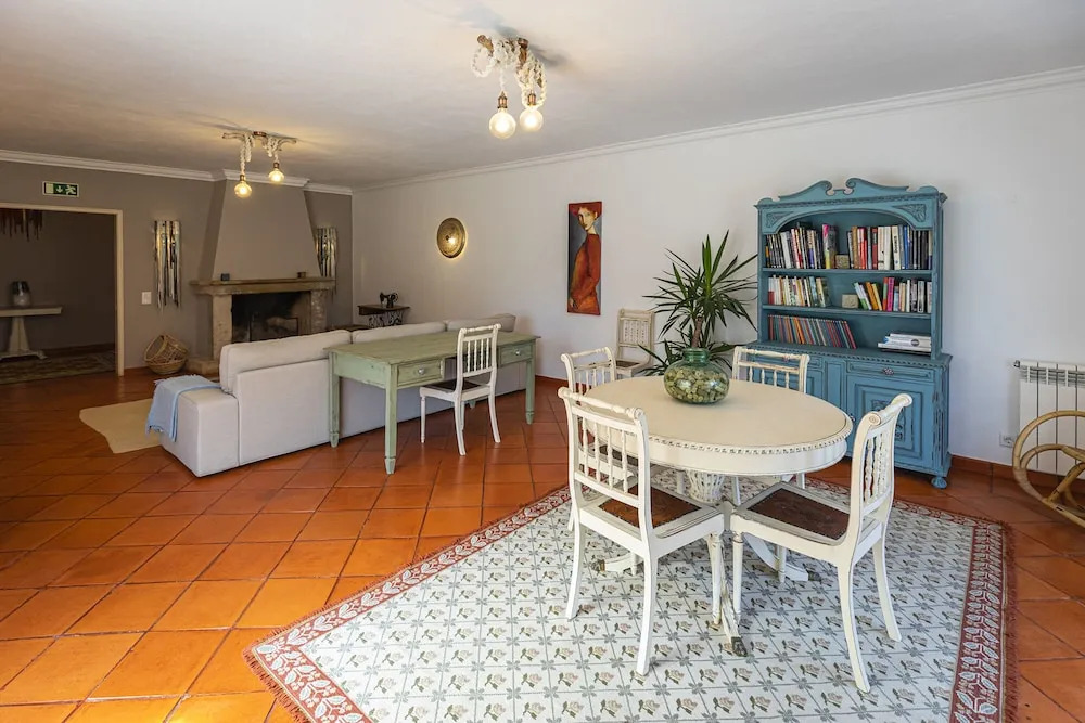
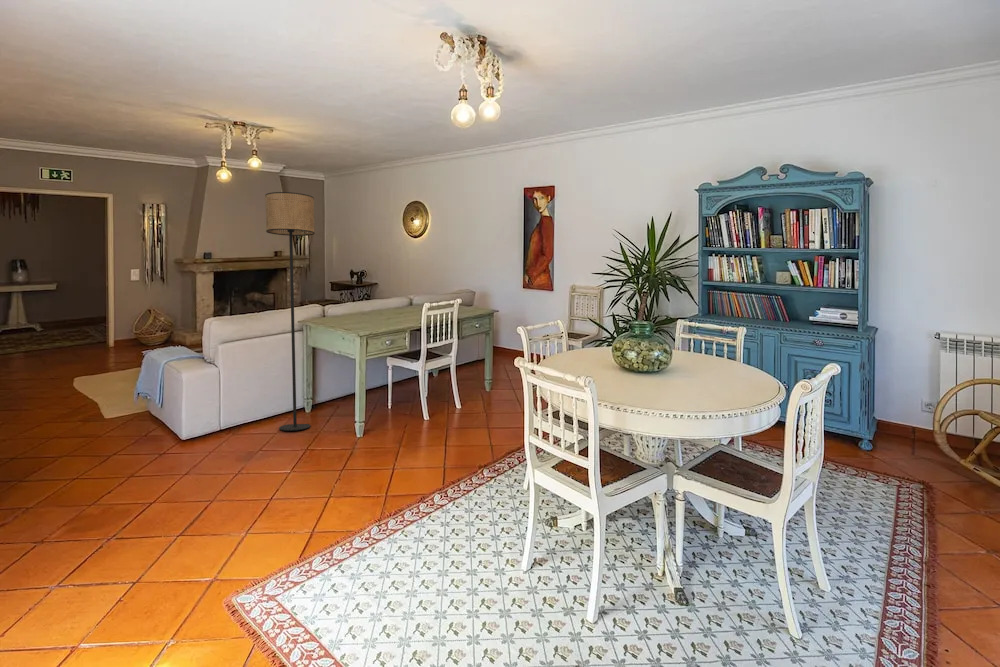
+ floor lamp (292, 313)
